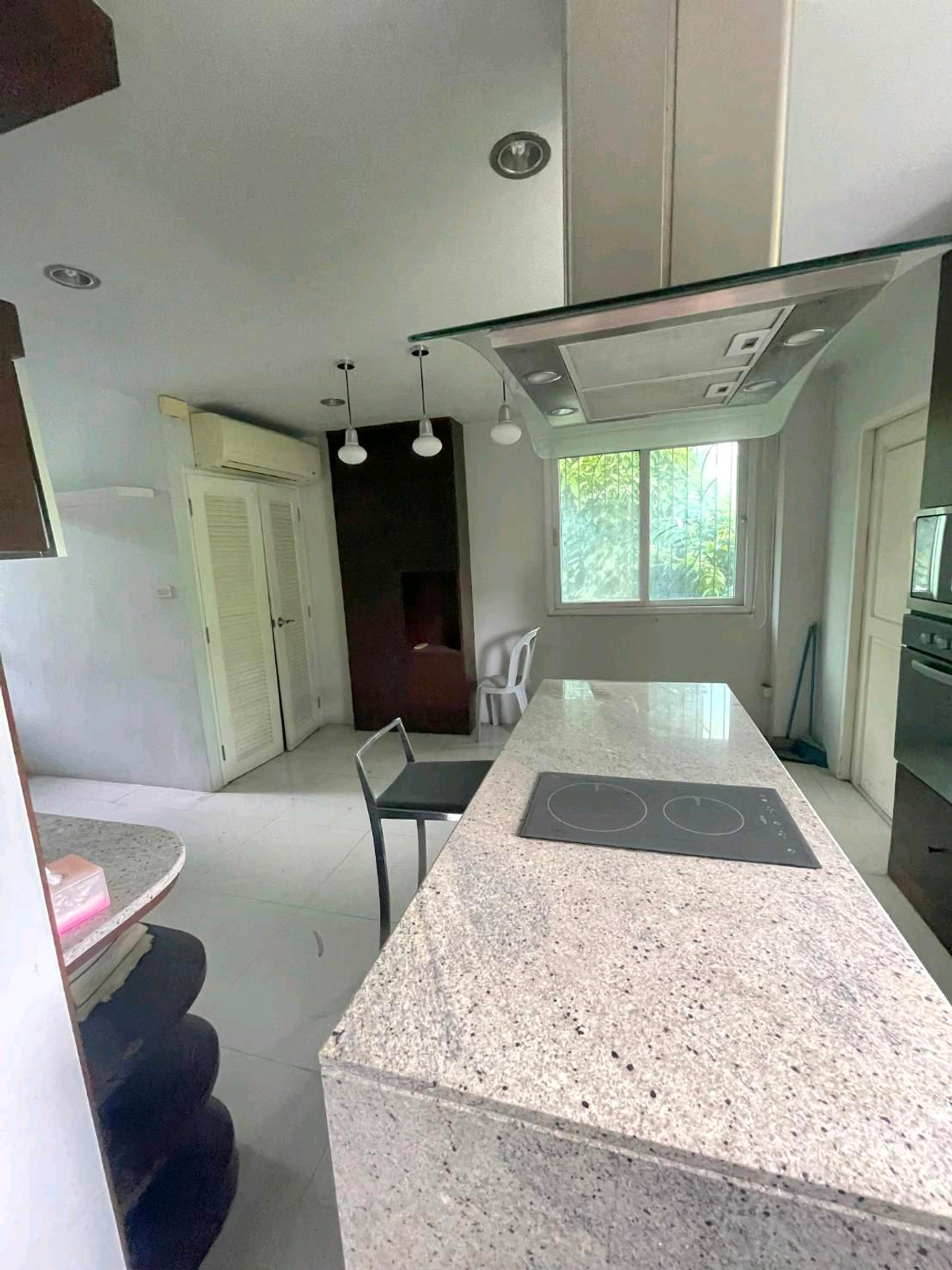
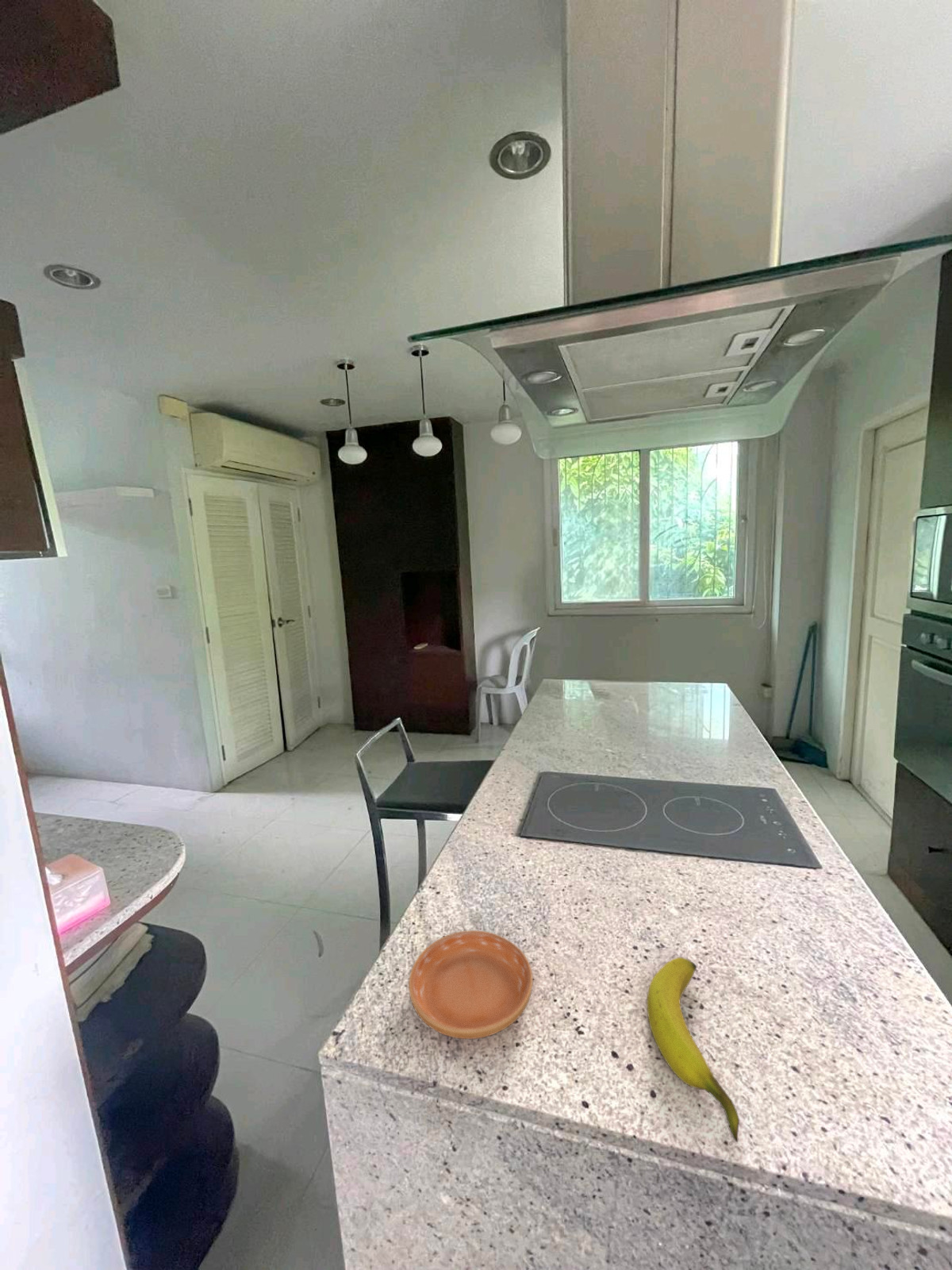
+ saucer (470, 983)
+ banana (685, 1023)
